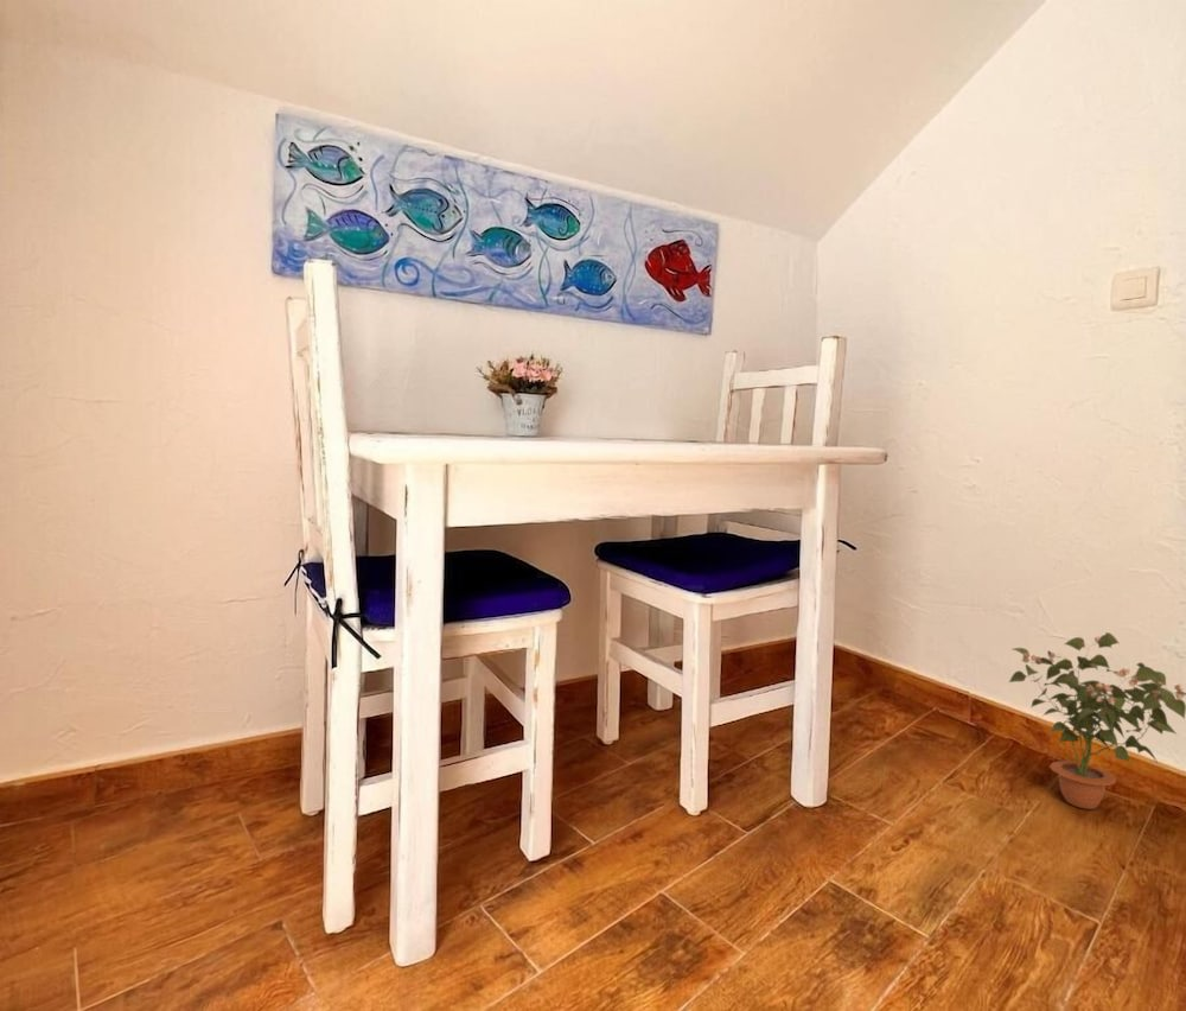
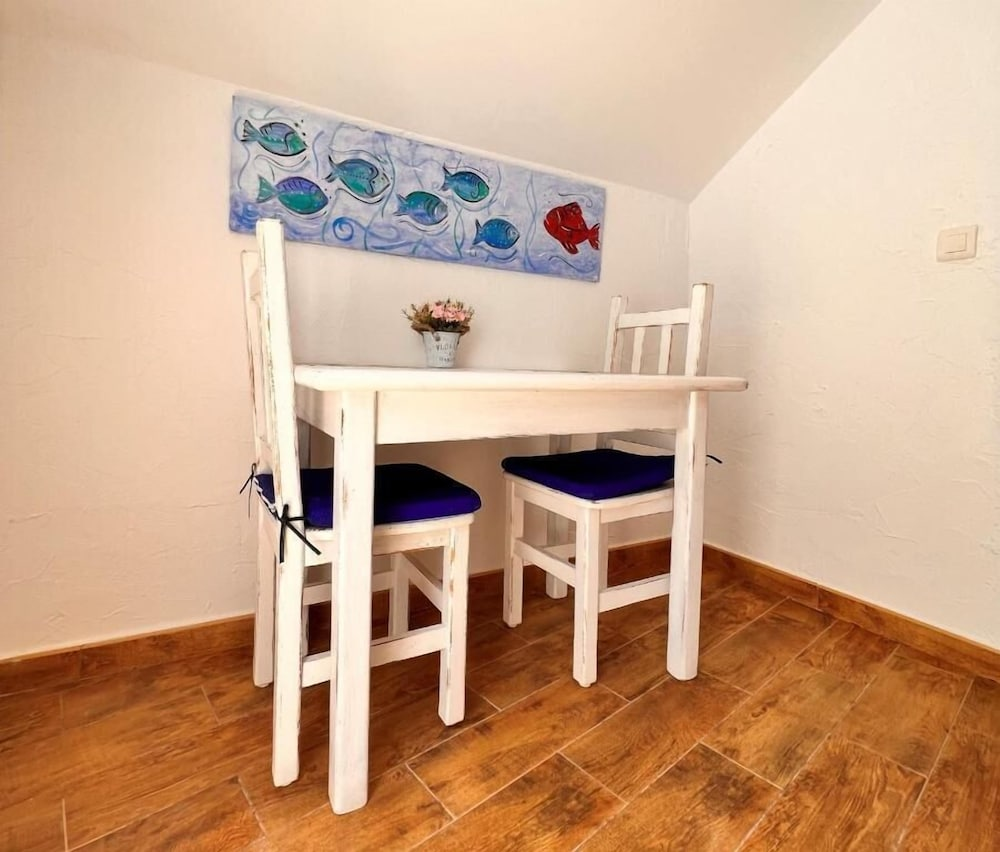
- potted plant (1085, 719)
